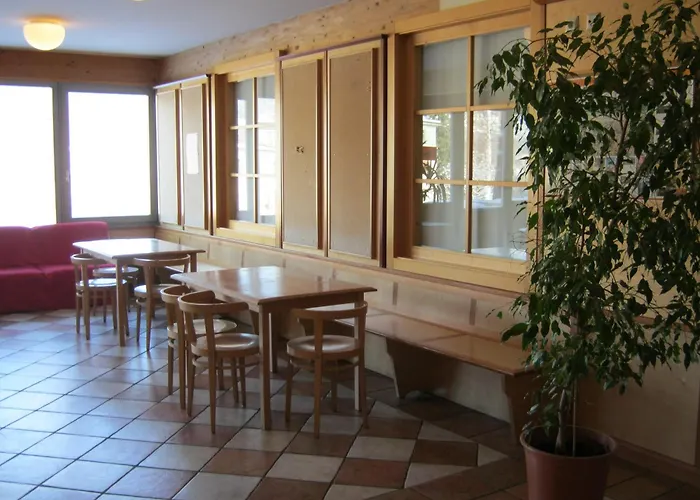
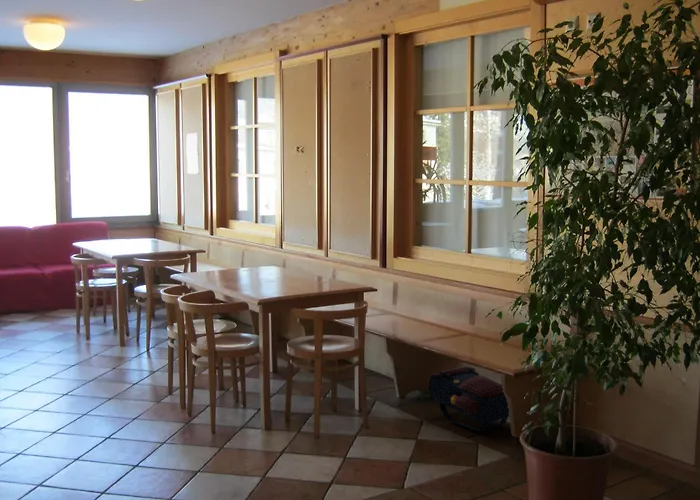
+ satchel (471, 399)
